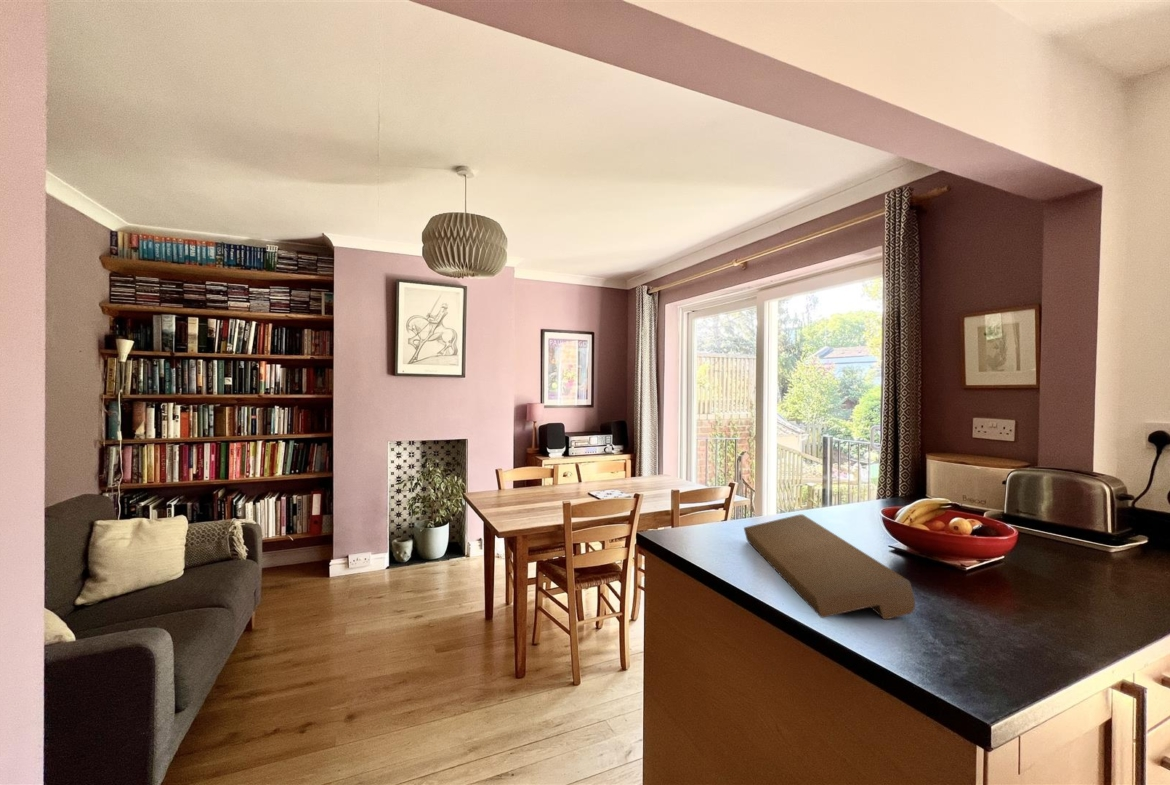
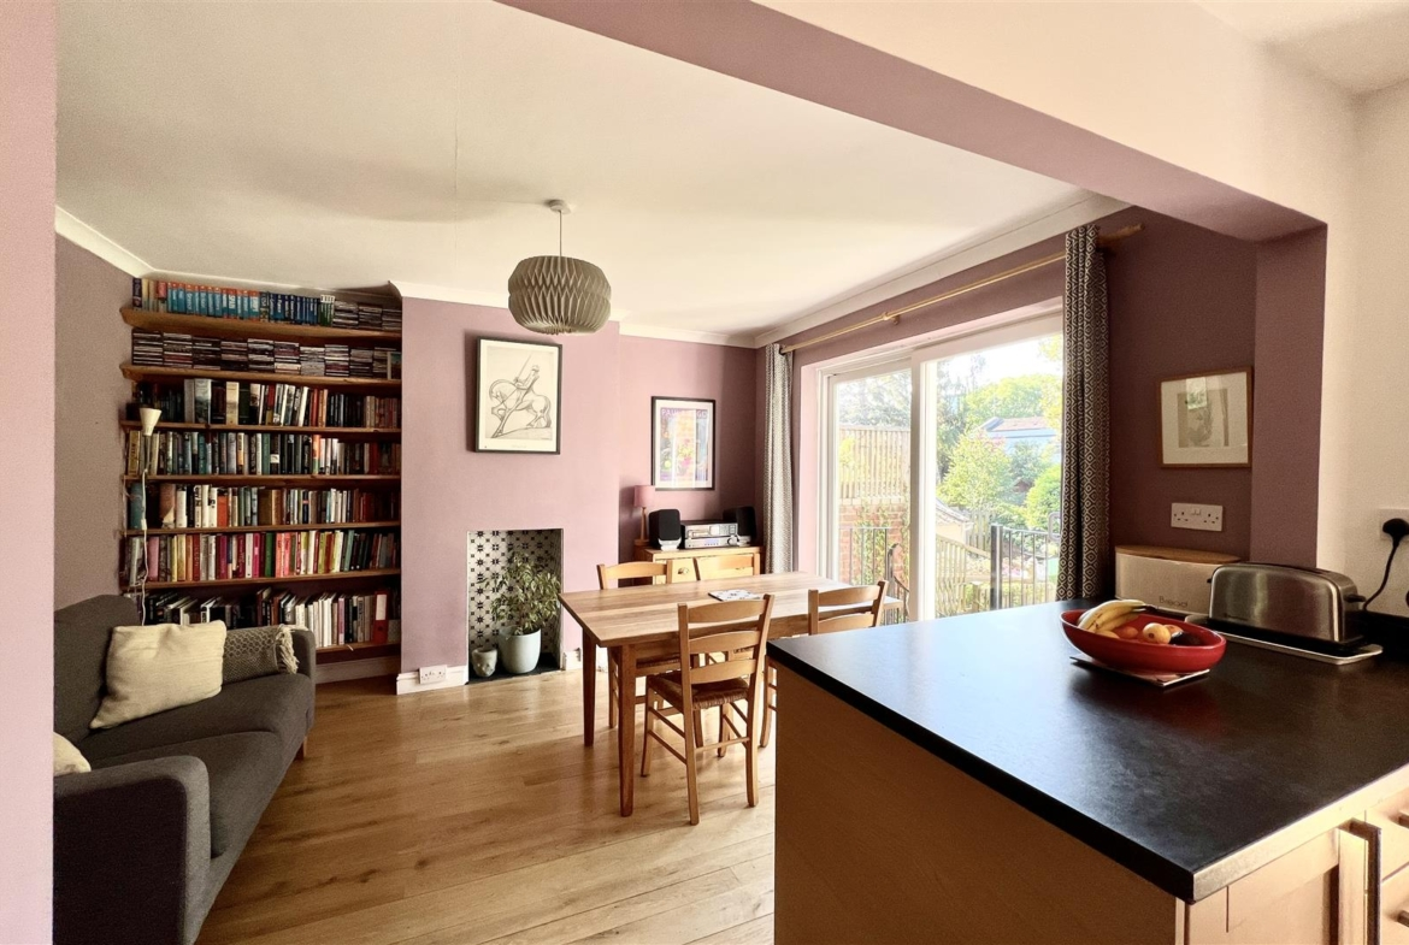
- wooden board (811, 555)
